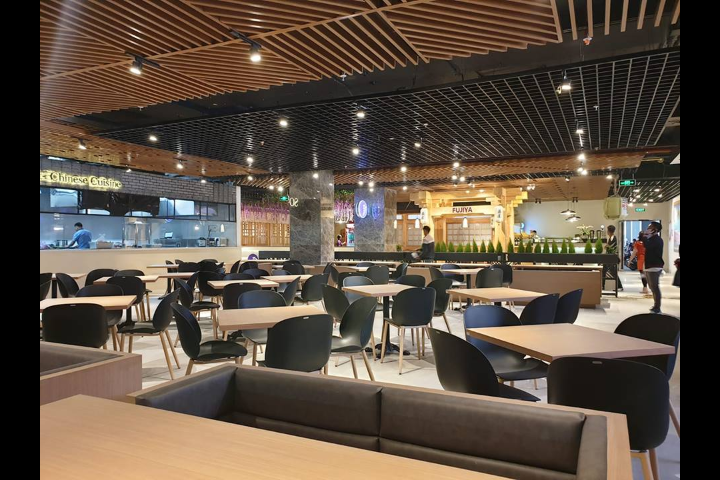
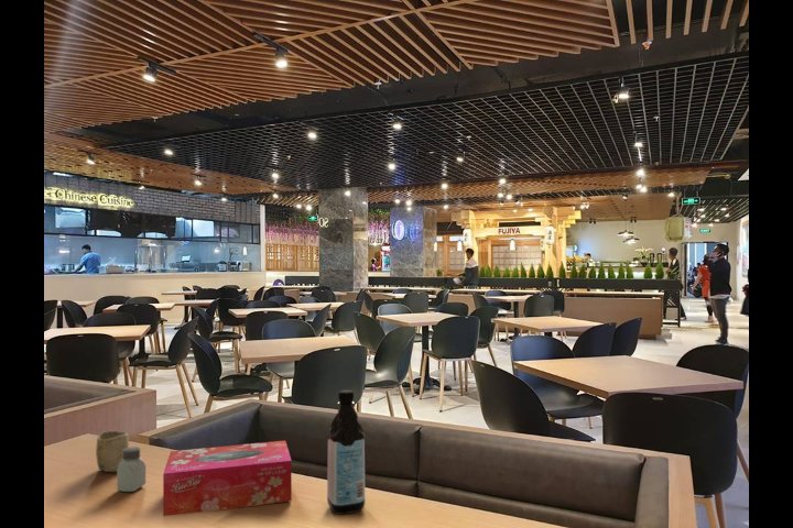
+ cup (112, 451)
+ water bottle (346, 449)
+ saltshaker (131, 468)
+ tissue box (229, 475)
